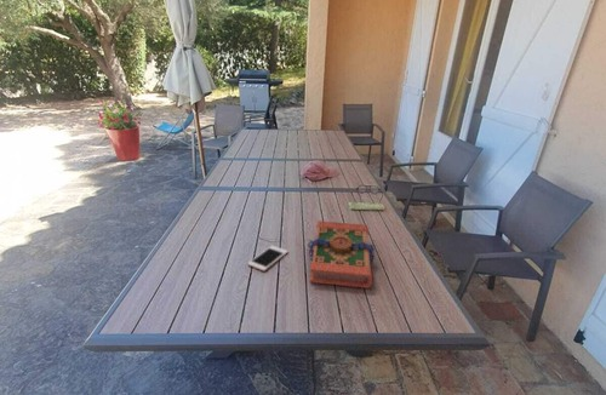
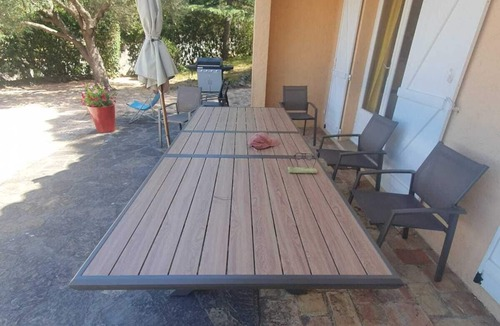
- book (341, 251)
- cell phone (268, 257)
